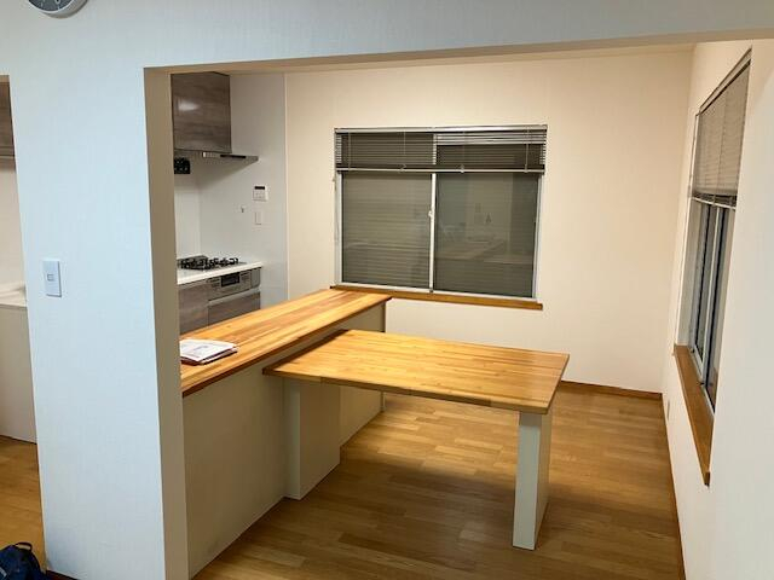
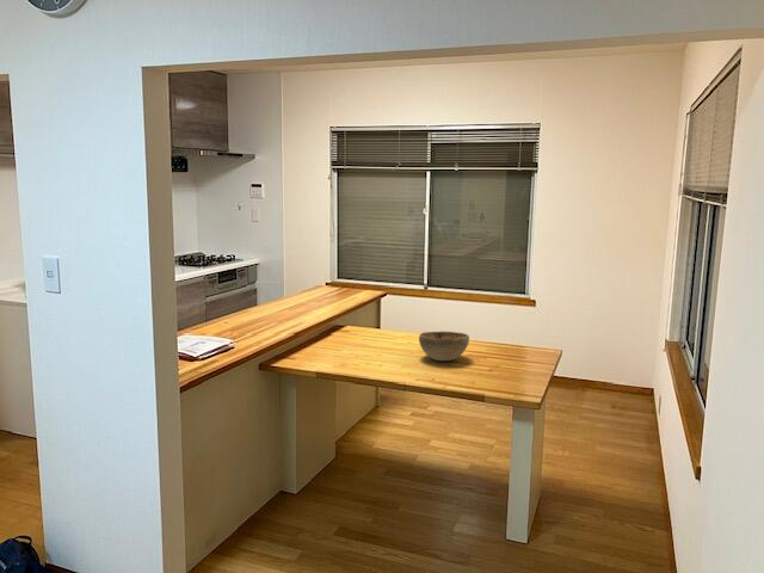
+ decorative bowl (443, 346)
